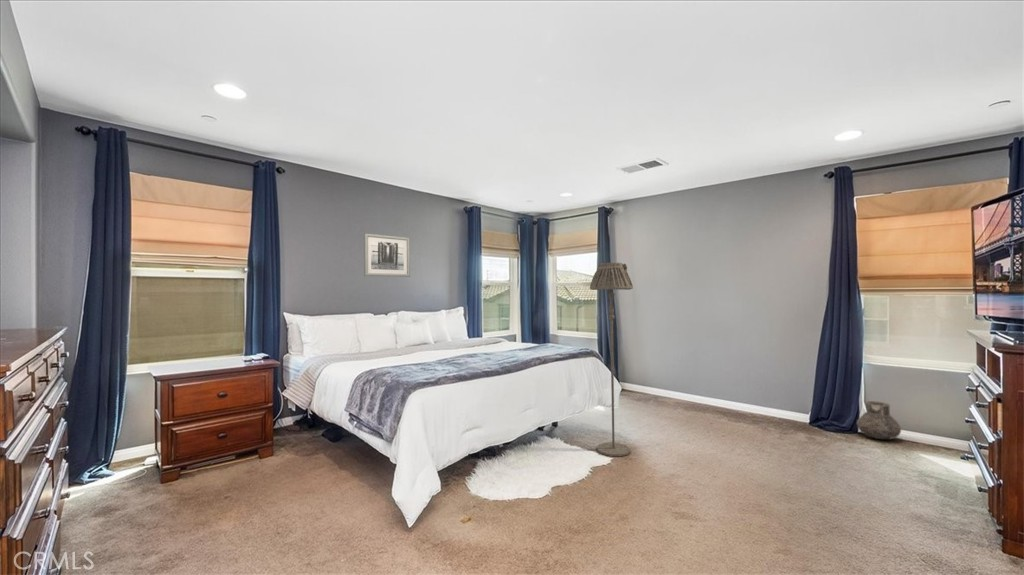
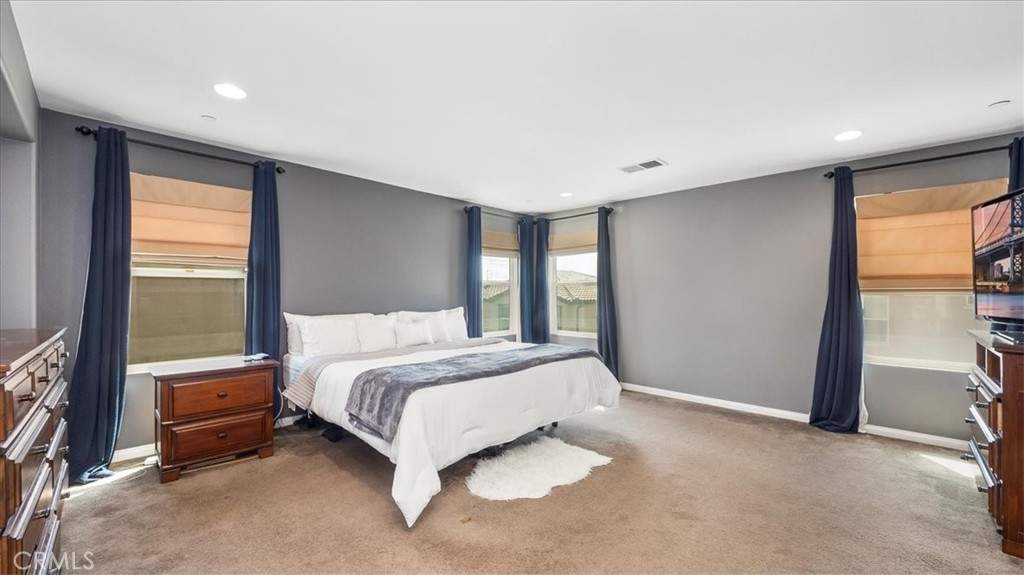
- floor lamp (612, 356)
- vase (878, 420)
- wall art (387, 256)
